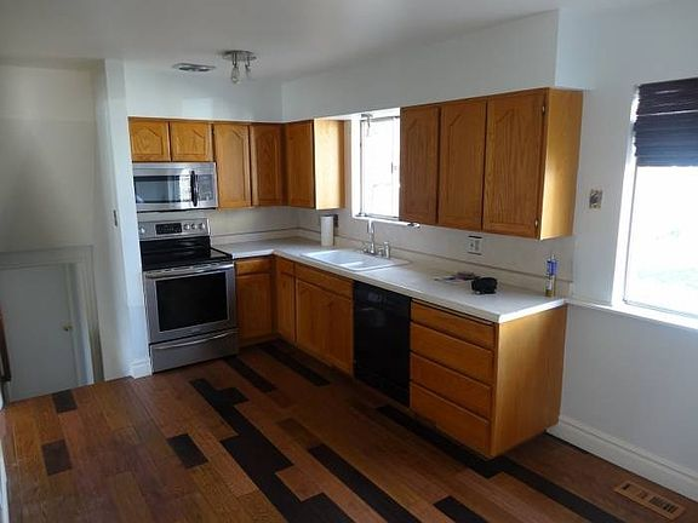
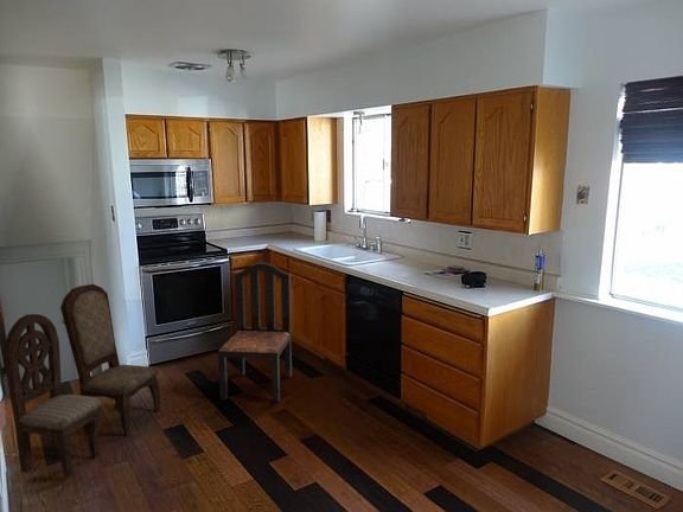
+ dining chair (85, 367)
+ dining chair (256, 328)
